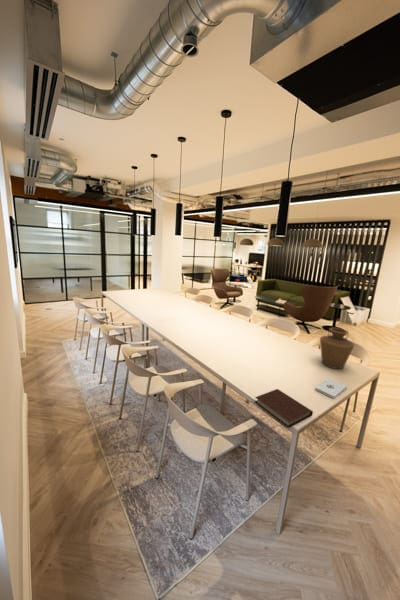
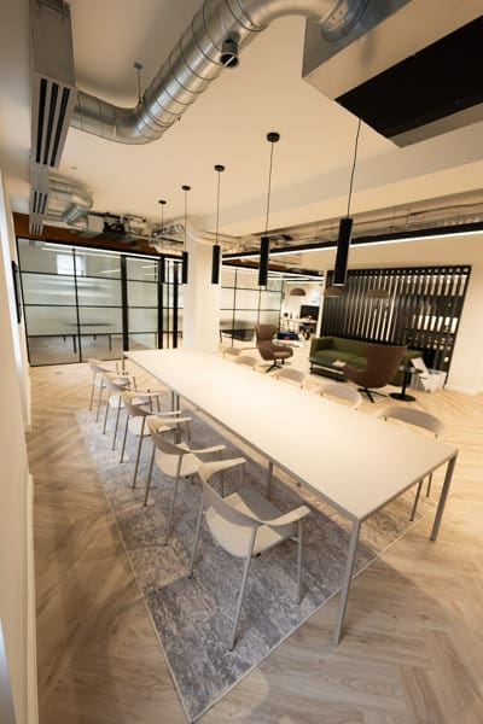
- vase (335, 347)
- notepad (330, 387)
- notebook (282, 406)
